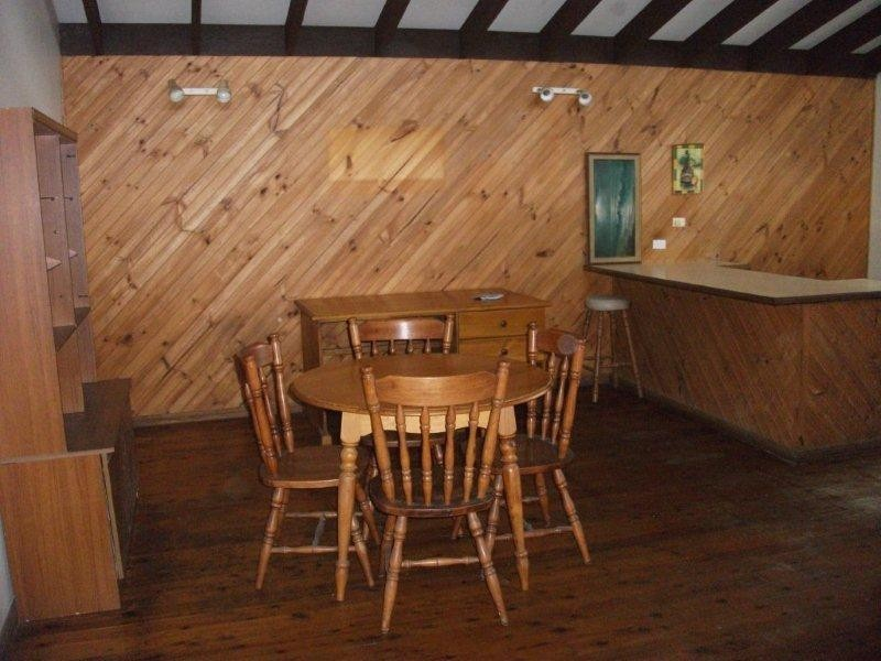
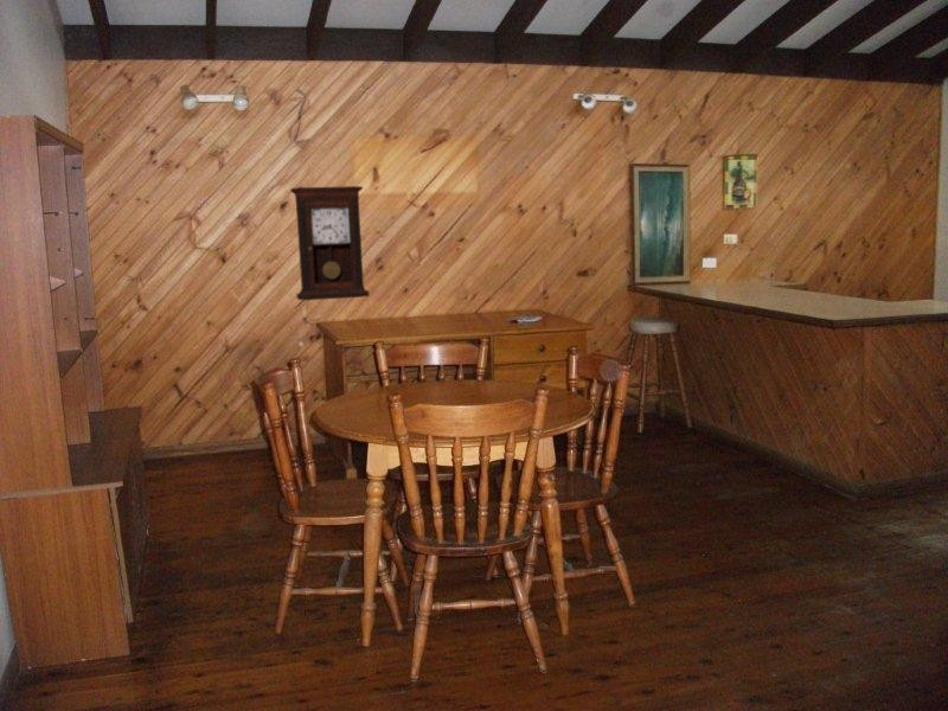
+ pendulum clock (329, 243)
